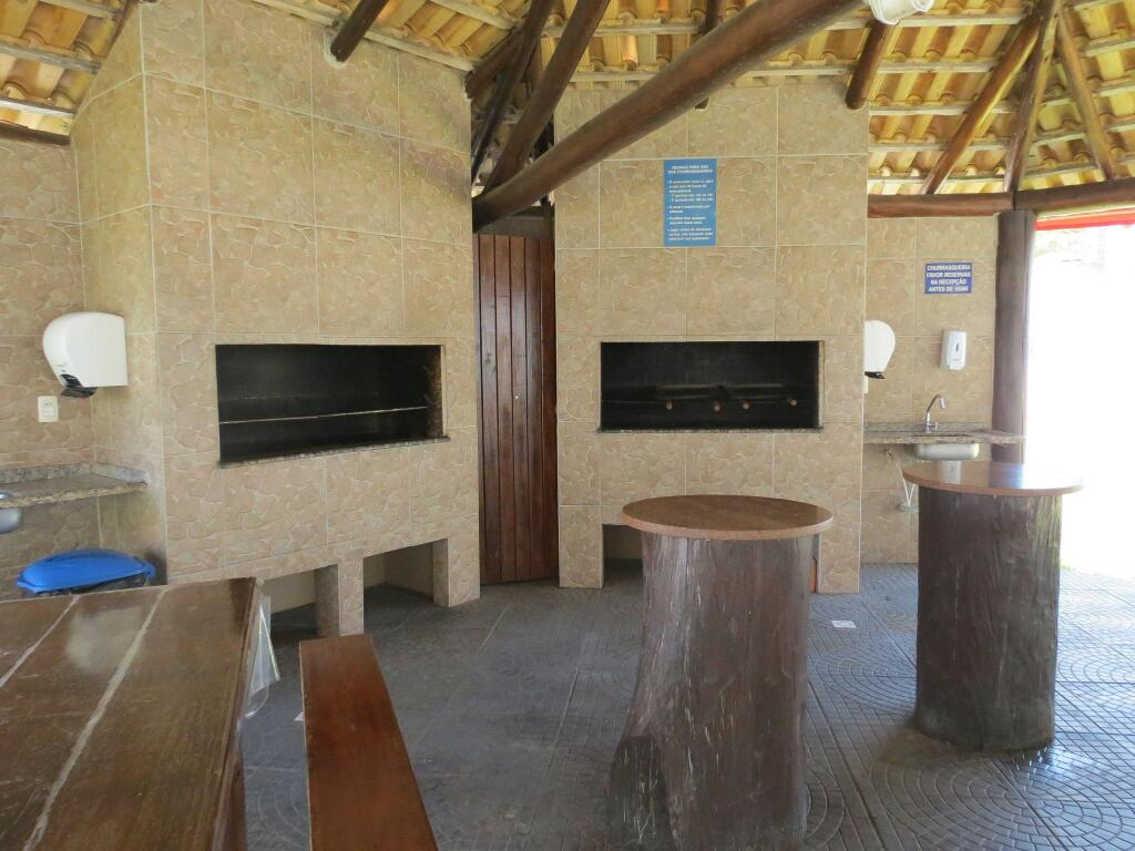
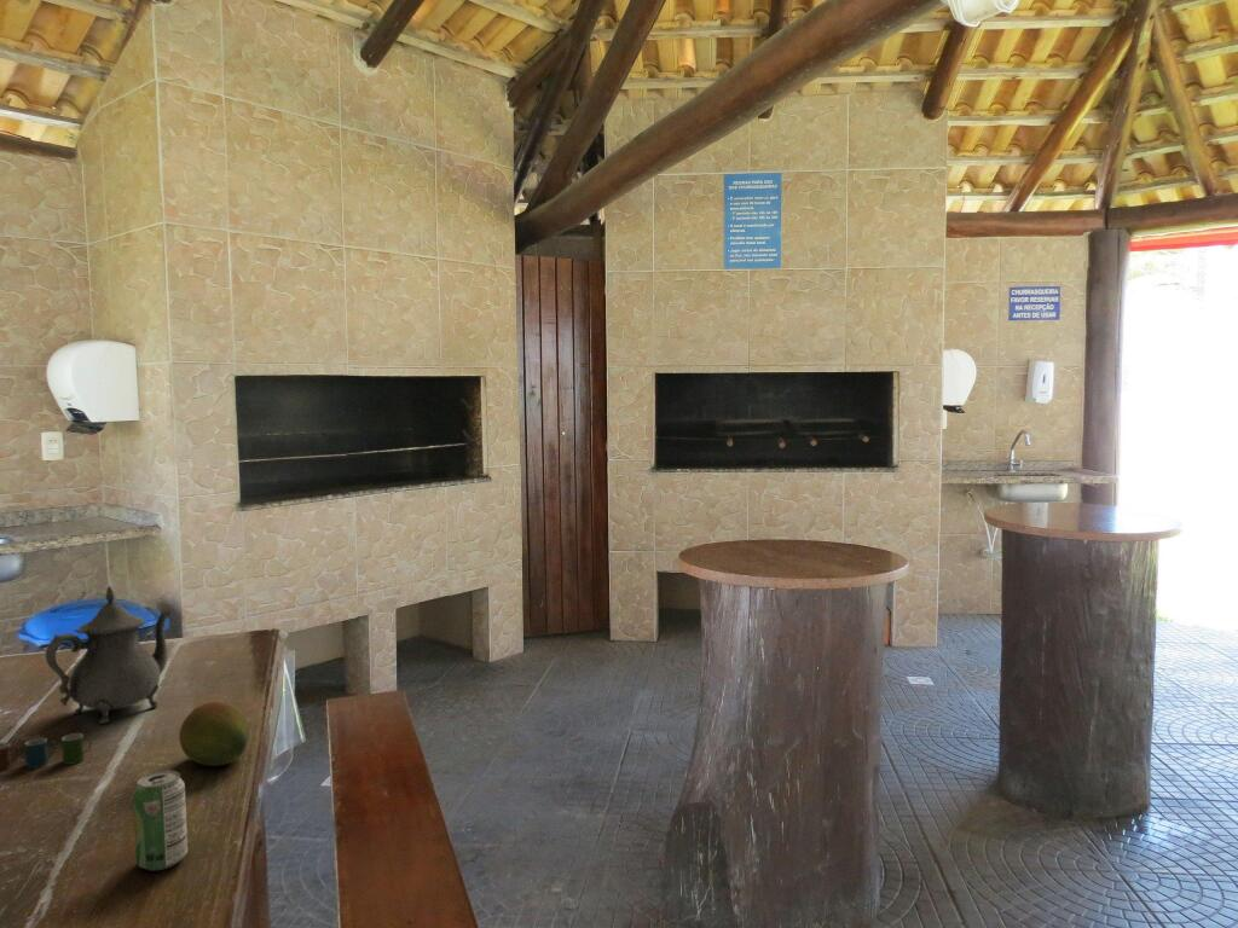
+ cup (40, 744)
+ fruit (218, 733)
+ teapot (112, 648)
+ beverage can (160, 818)
